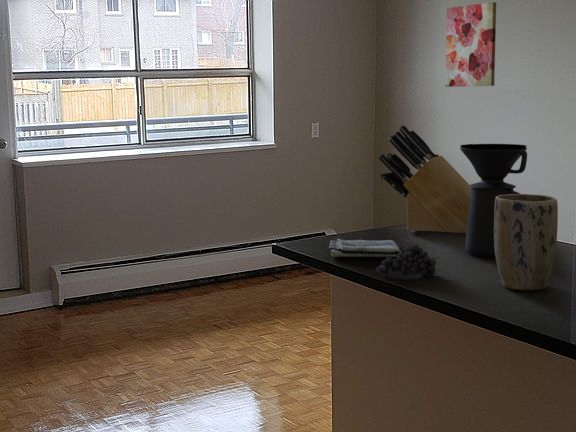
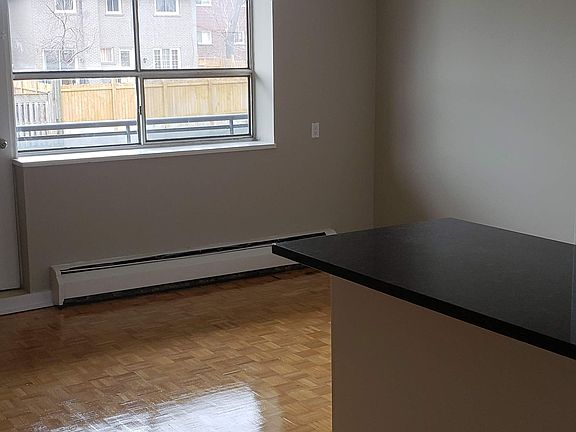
- fruit (408, 260)
- dish towel (363, 246)
- knife block (440, 178)
- plant pot (524, 241)
- wall art (470, 46)
- coffee maker (491, 199)
